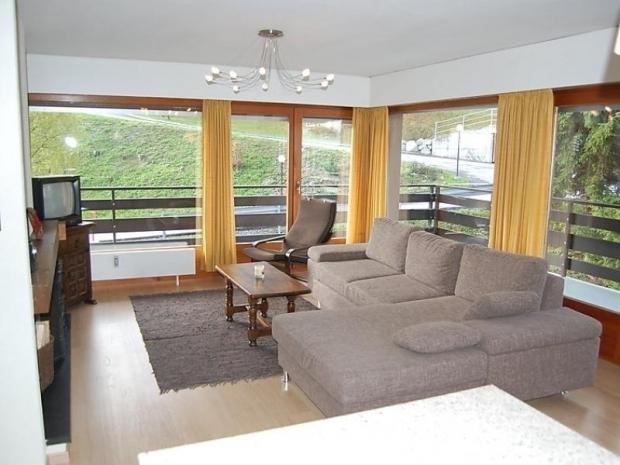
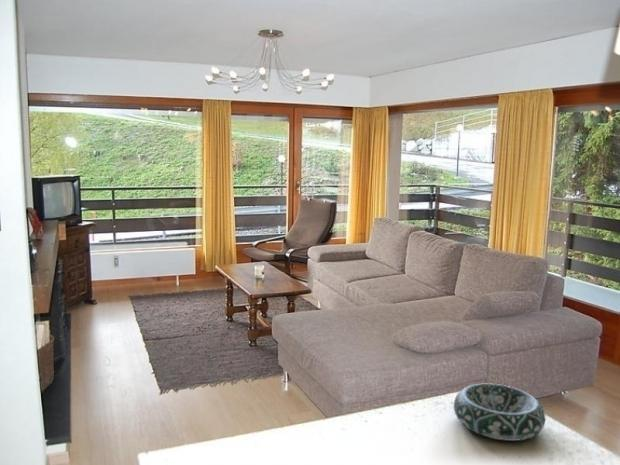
+ decorative bowl (498, 411)
